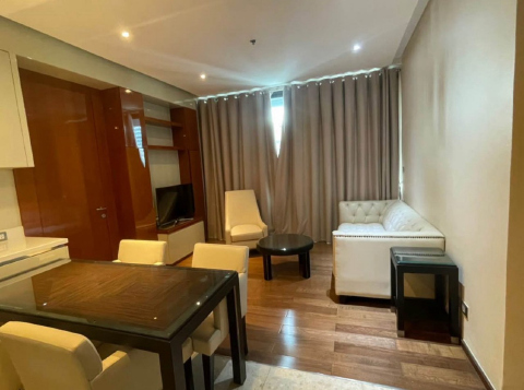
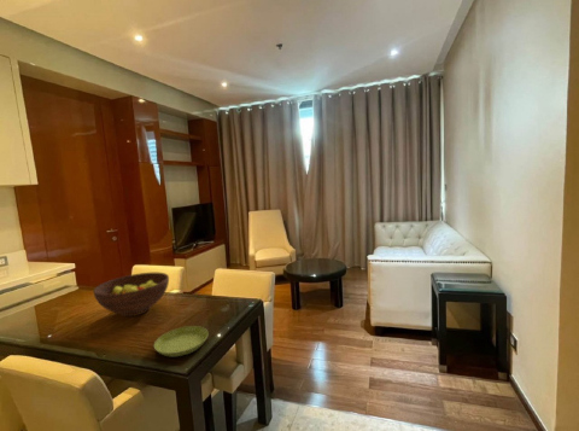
+ saucer (182, 342)
+ fruit bowl (134, 297)
